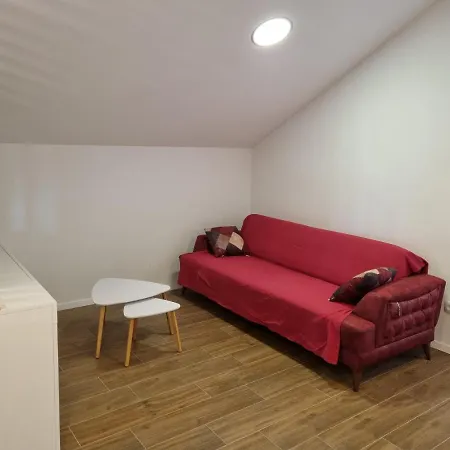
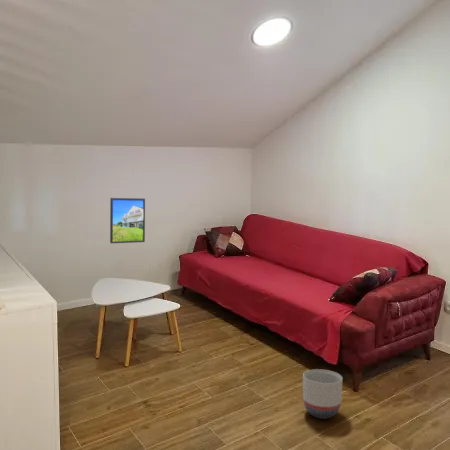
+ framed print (127, 220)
+ planter (322, 396)
